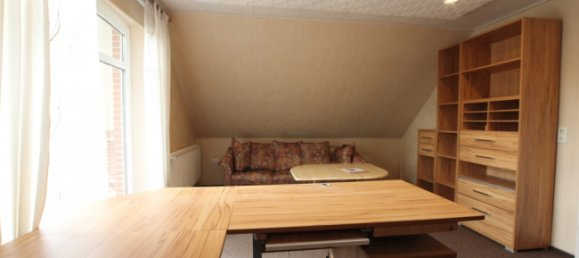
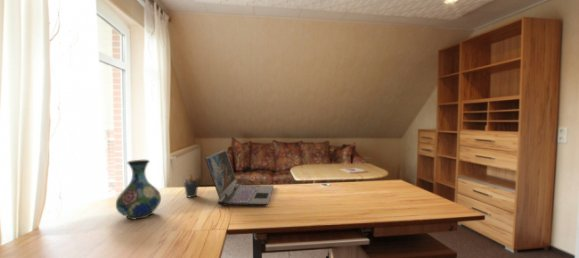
+ laptop (235, 178)
+ vase (139, 188)
+ pen holder (191, 185)
